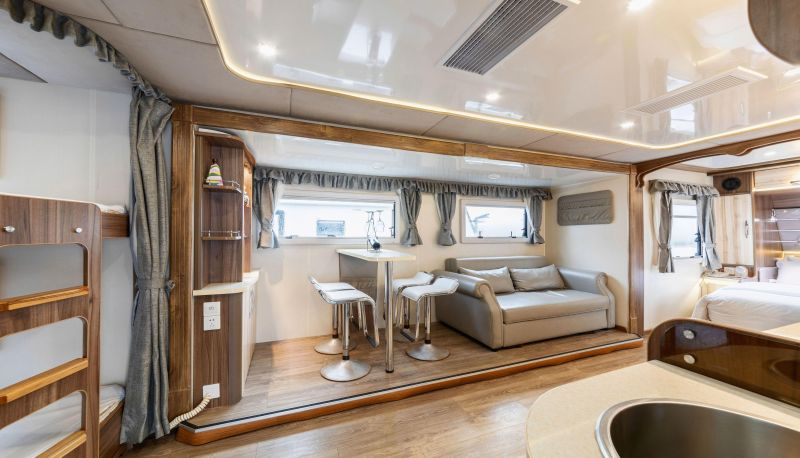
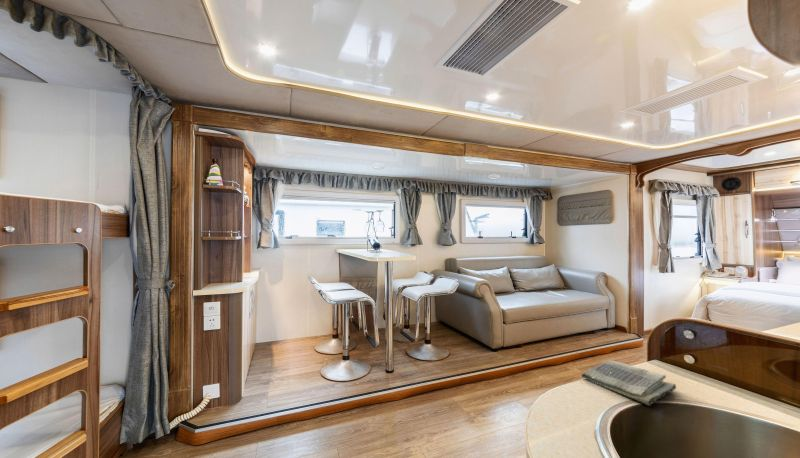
+ dish towel (627, 378)
